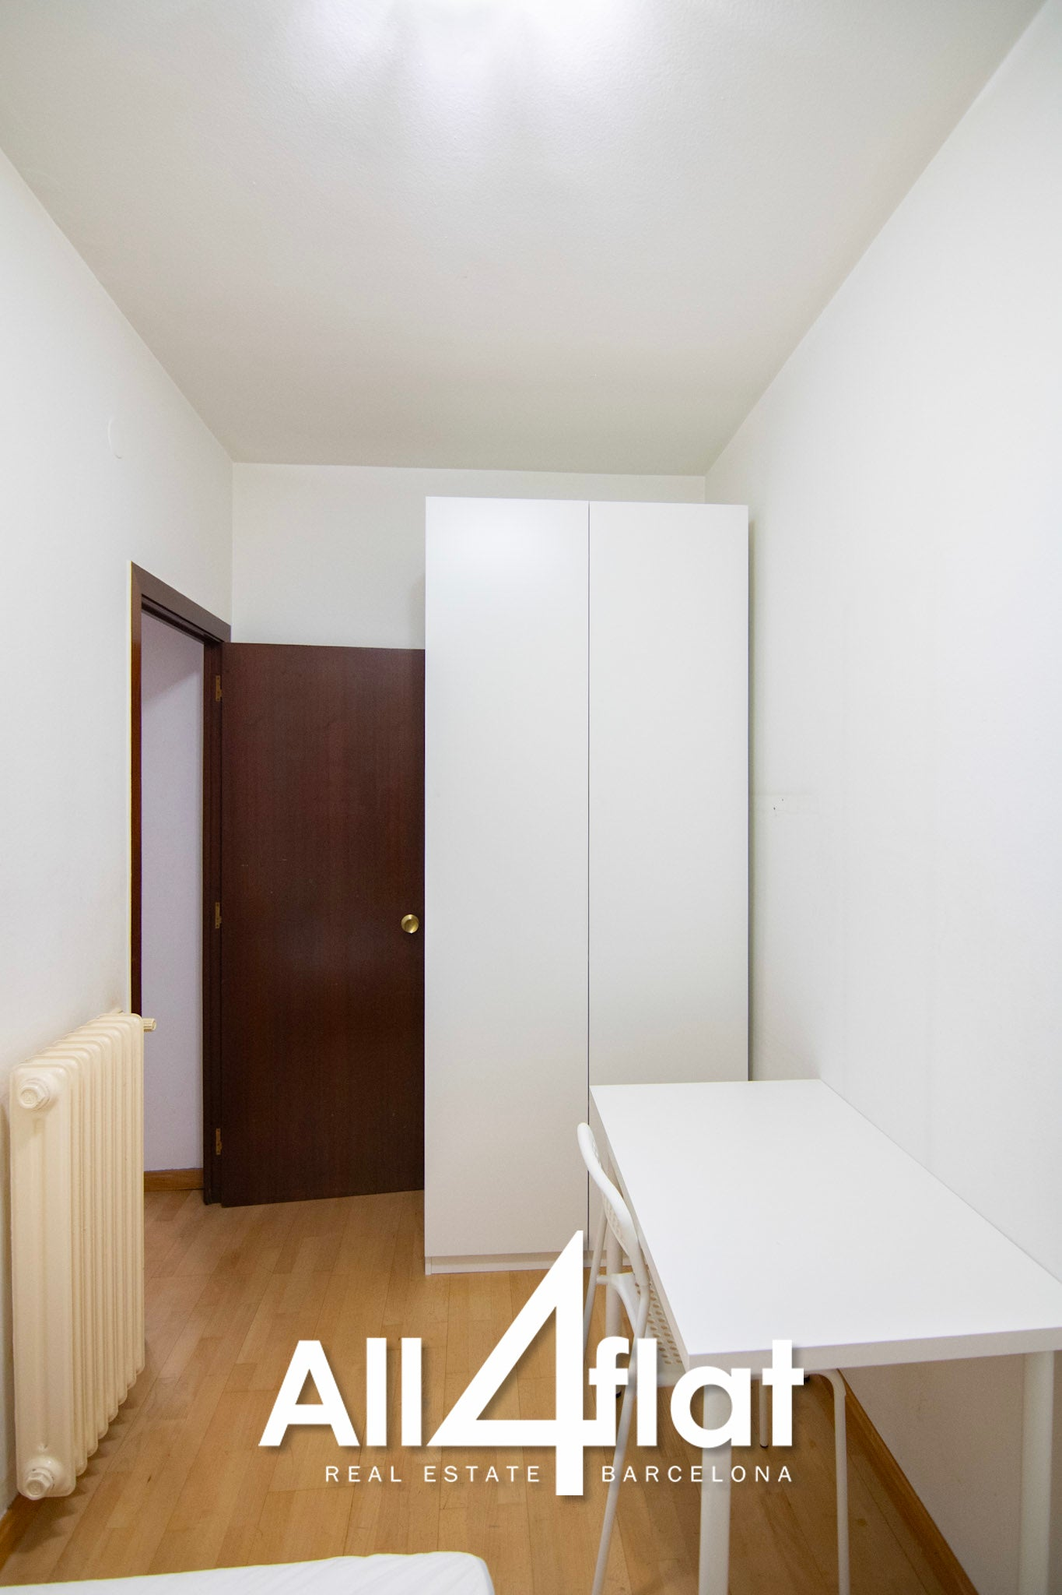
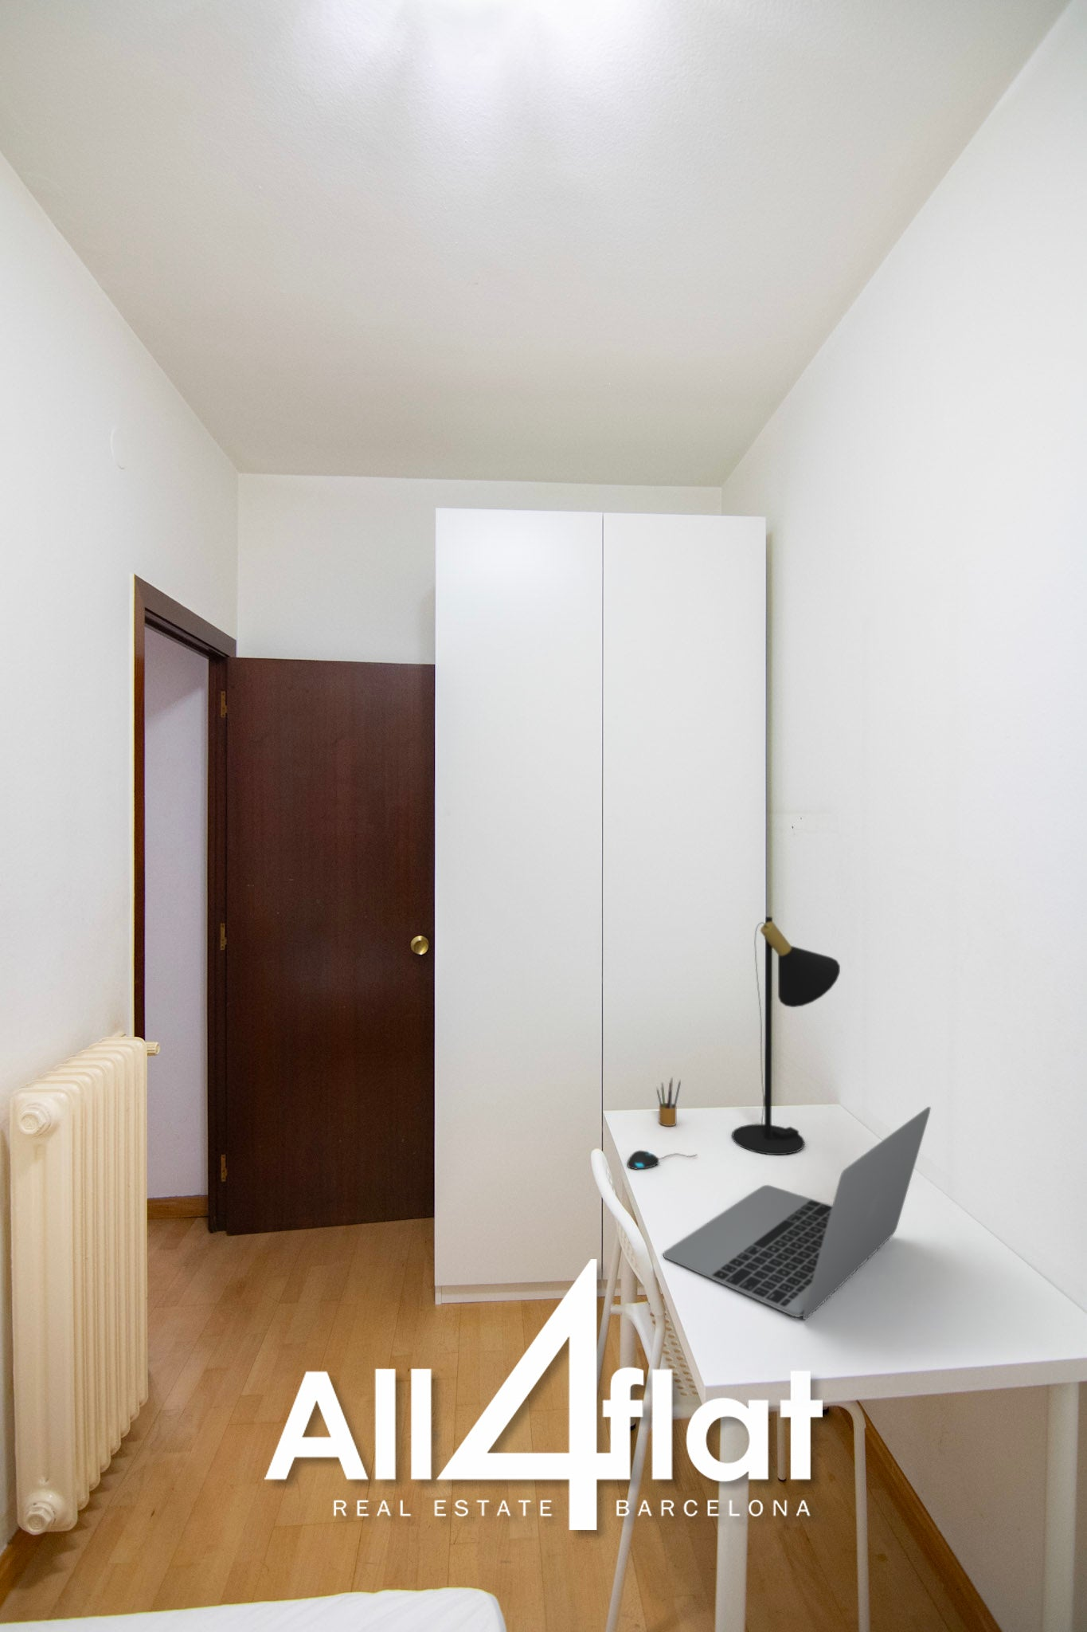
+ laptop (793, 1193)
+ pencil box (668, 1102)
+ mouse (662, 1158)
+ table lamp (770, 1029)
